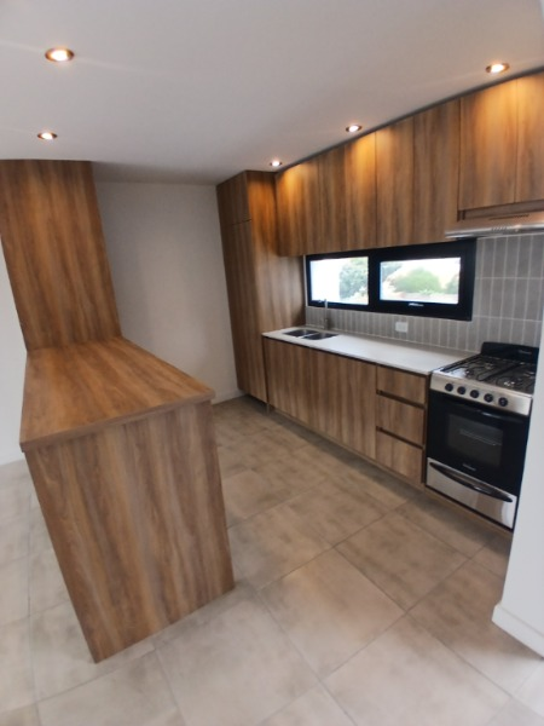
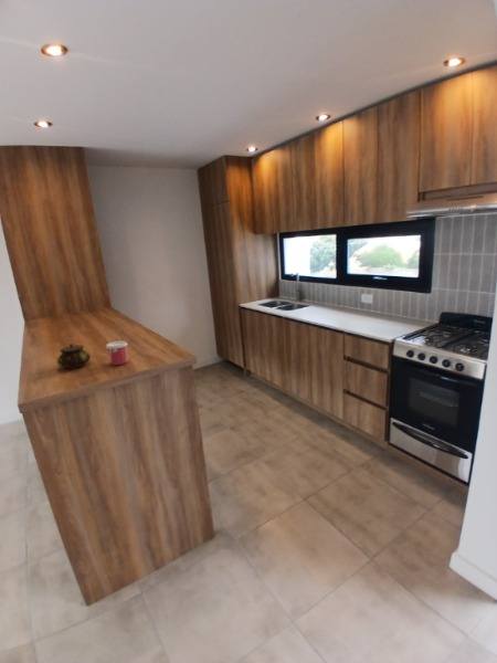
+ cup (117, 352)
+ teapot (73, 355)
